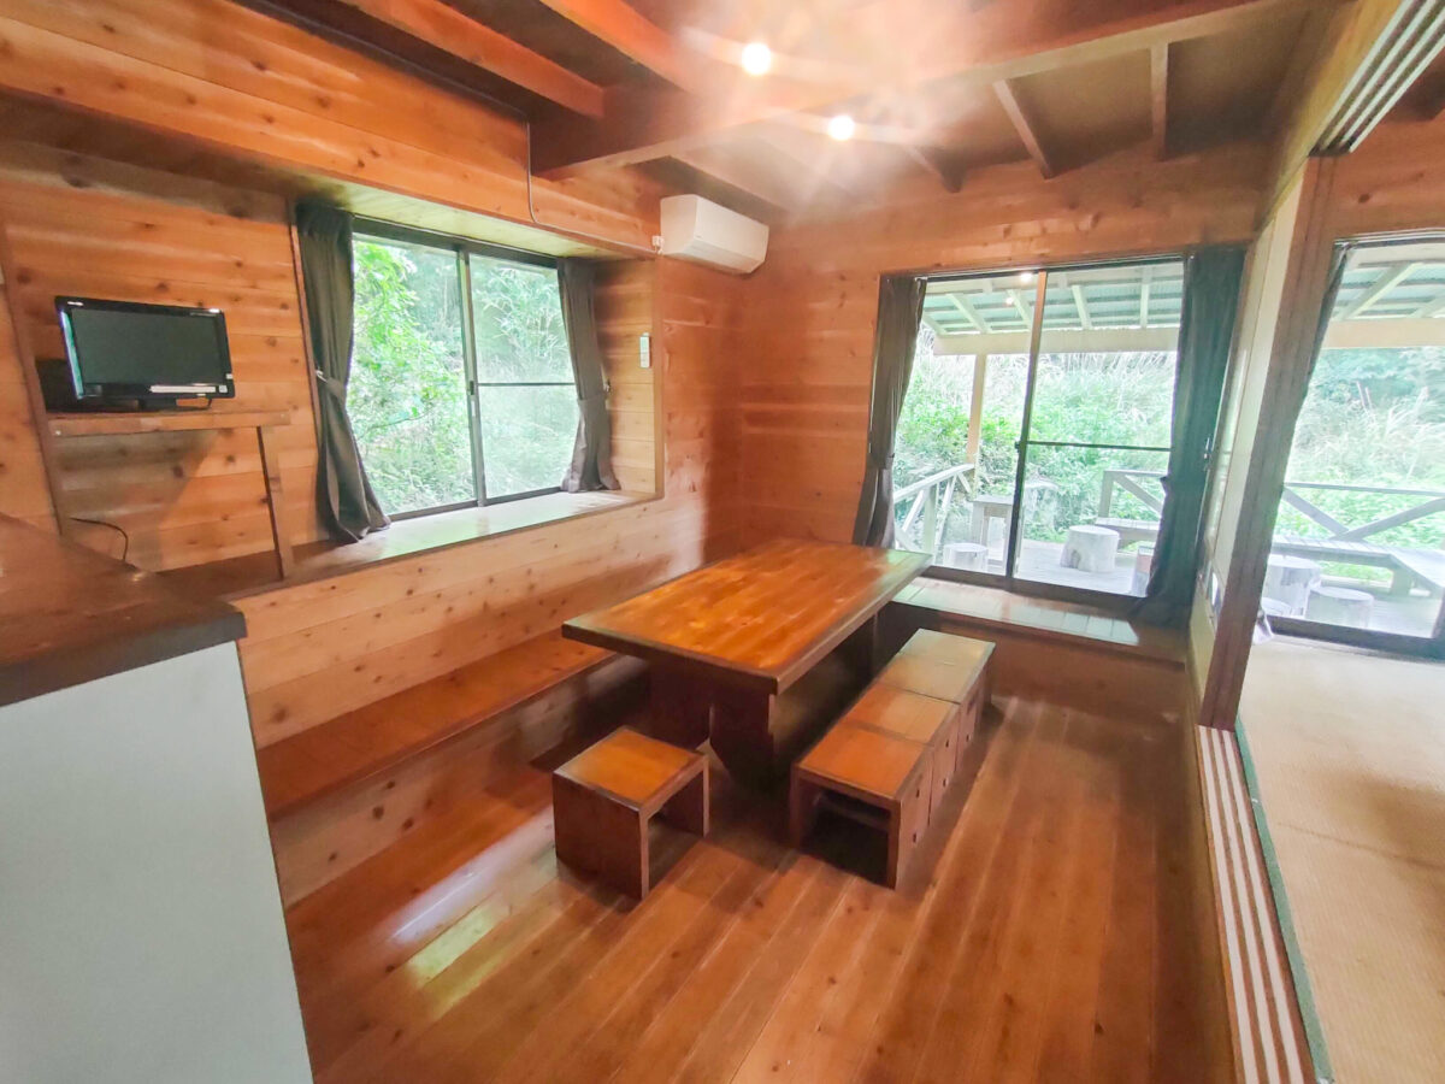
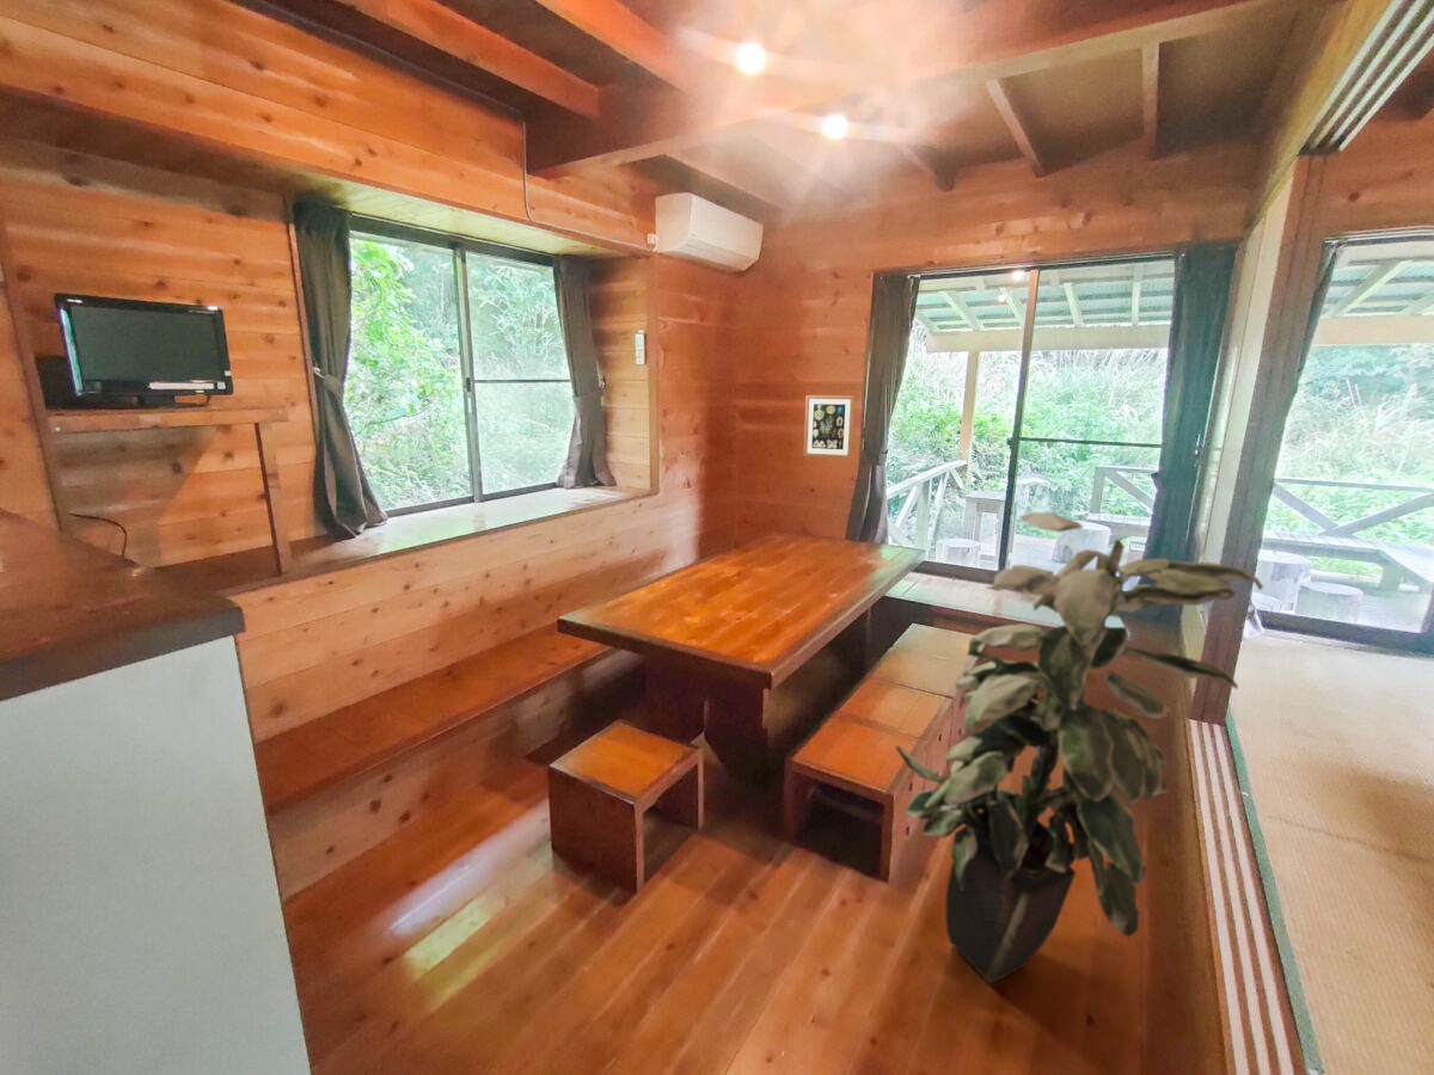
+ wall art (828, 426)
+ indoor plant (1043, 760)
